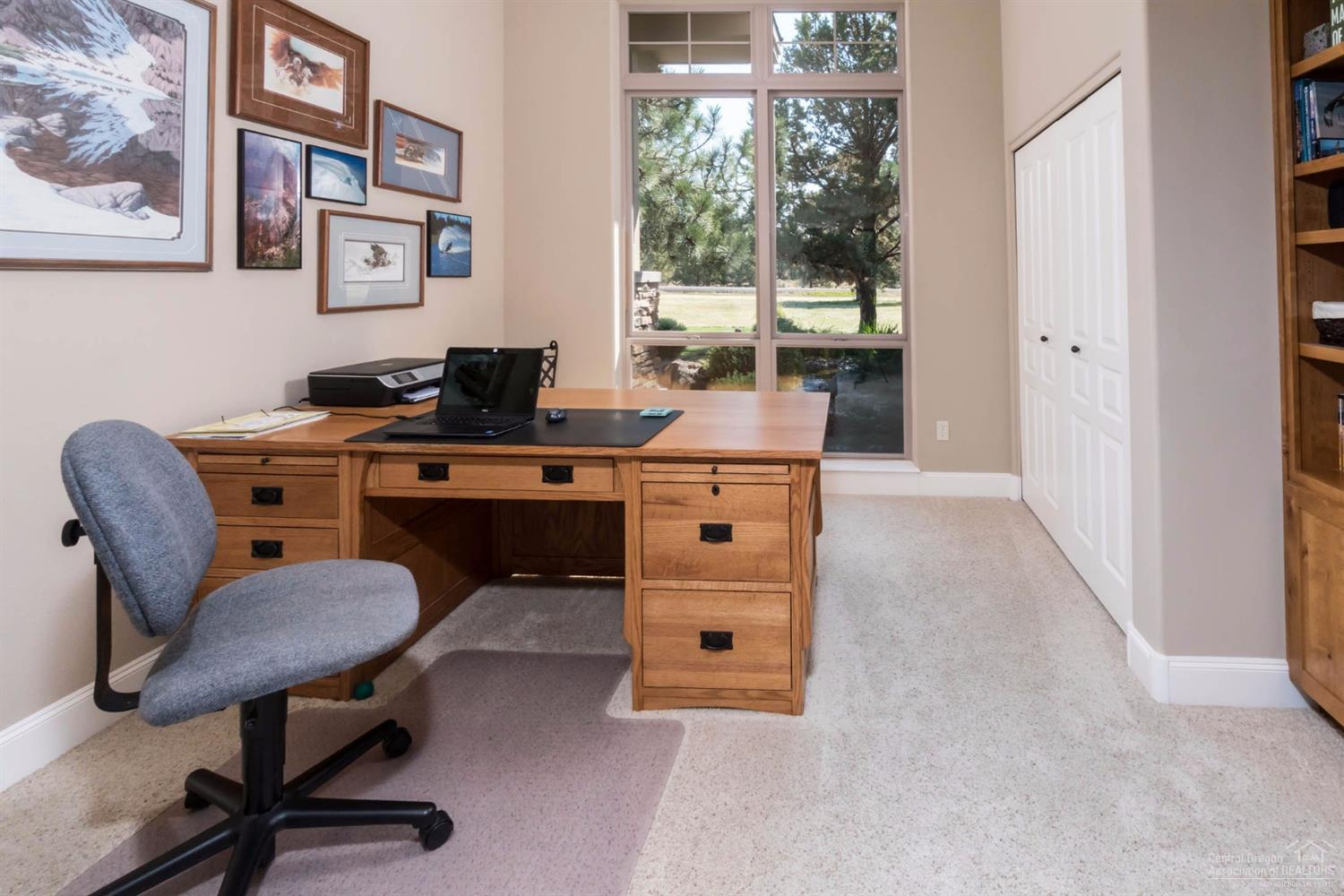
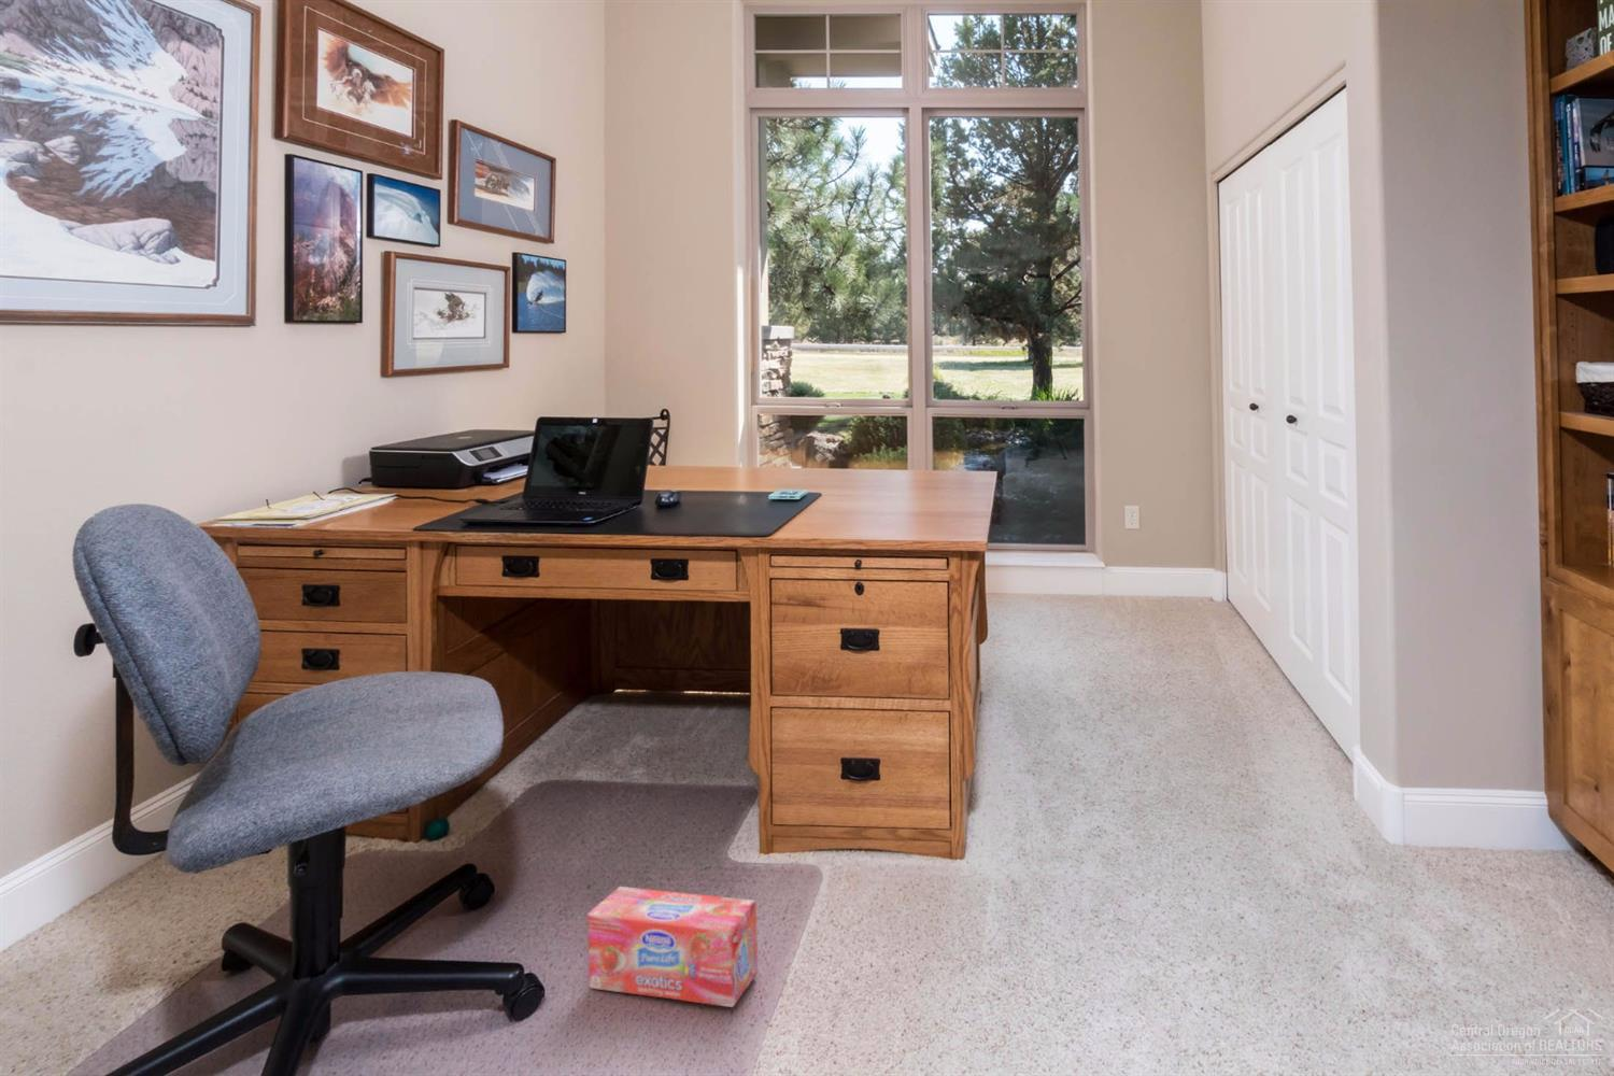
+ box (672, 943)
